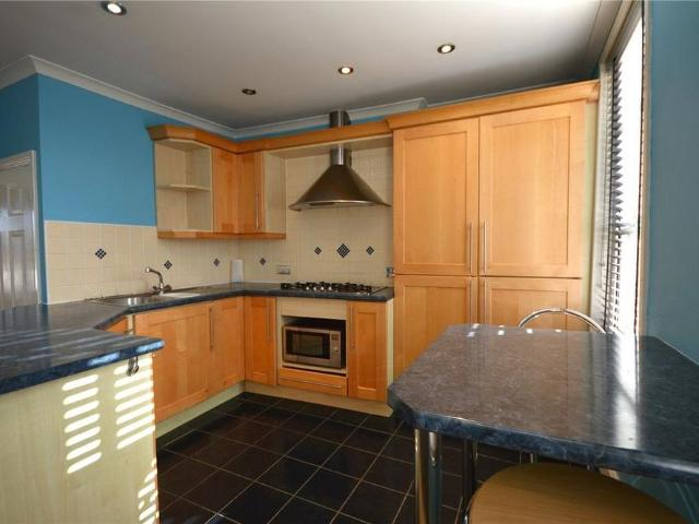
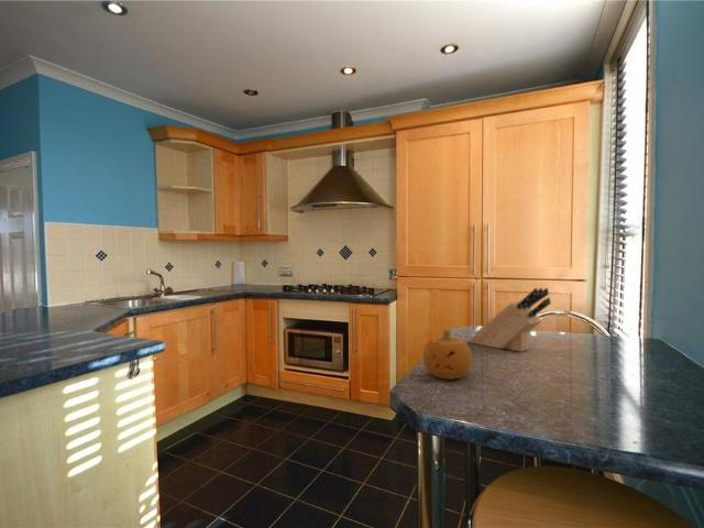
+ fruit (447, 352)
+ knife block (508, 316)
